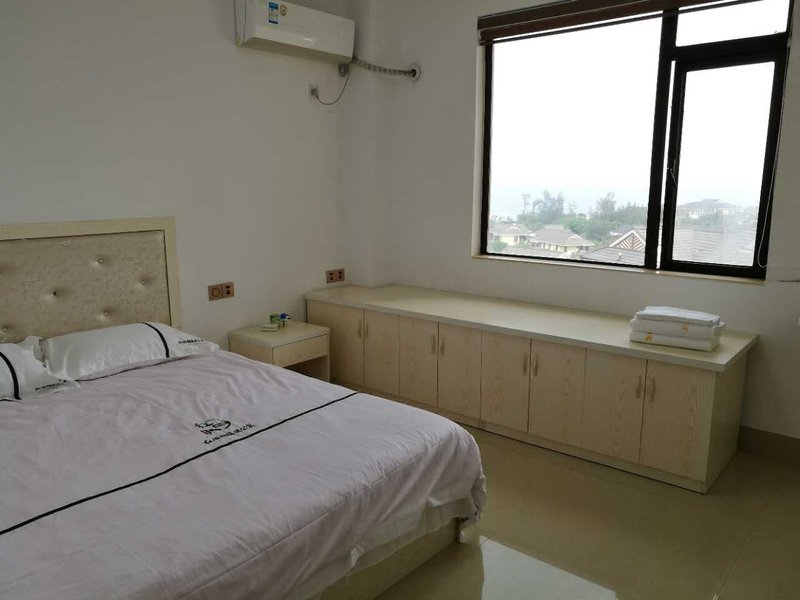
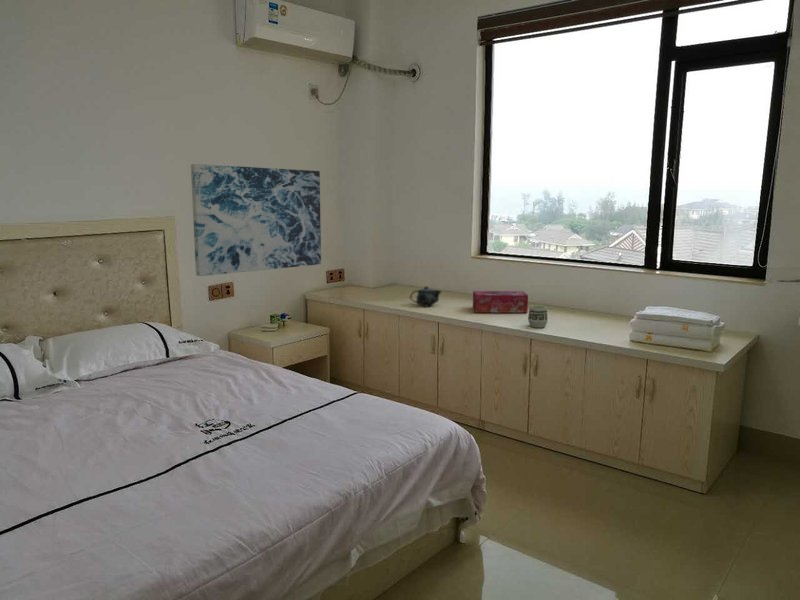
+ wall art (262, 219)
+ tissue box (499, 301)
+ chinaware (425, 295)
+ cup (537, 316)
